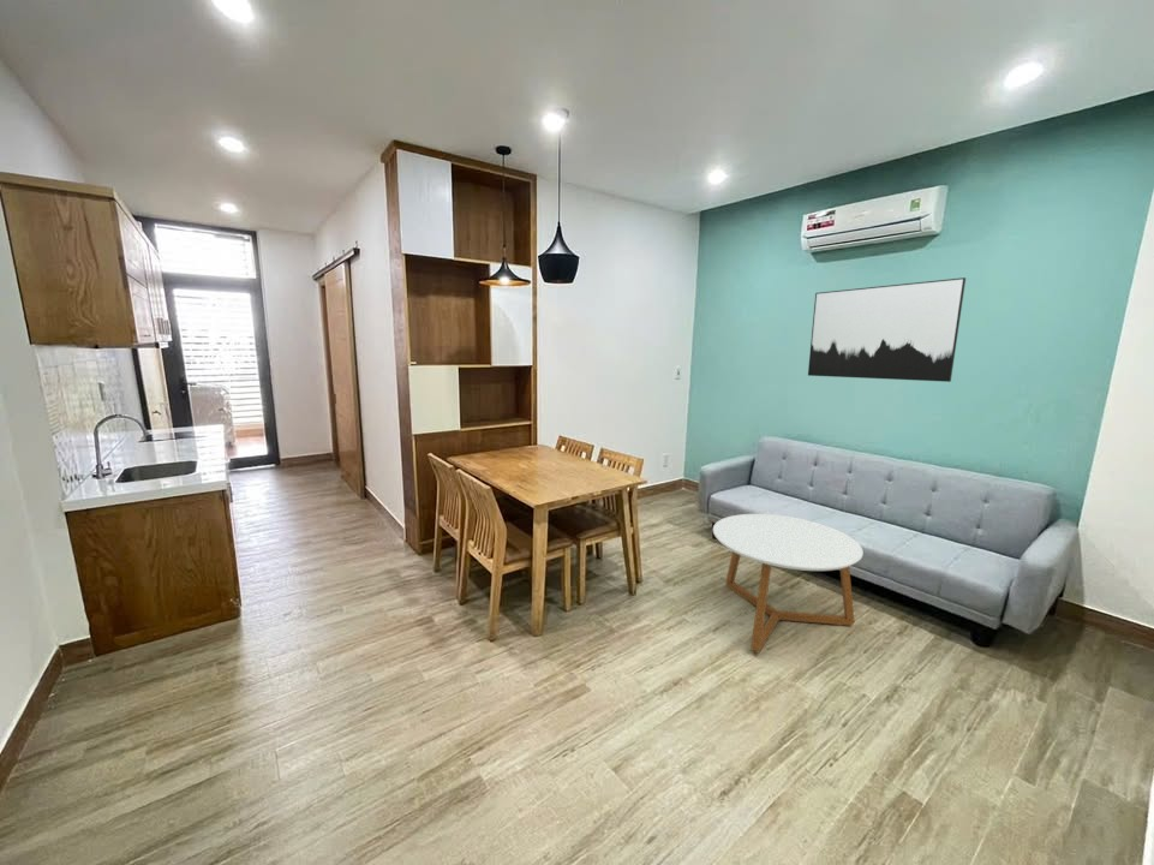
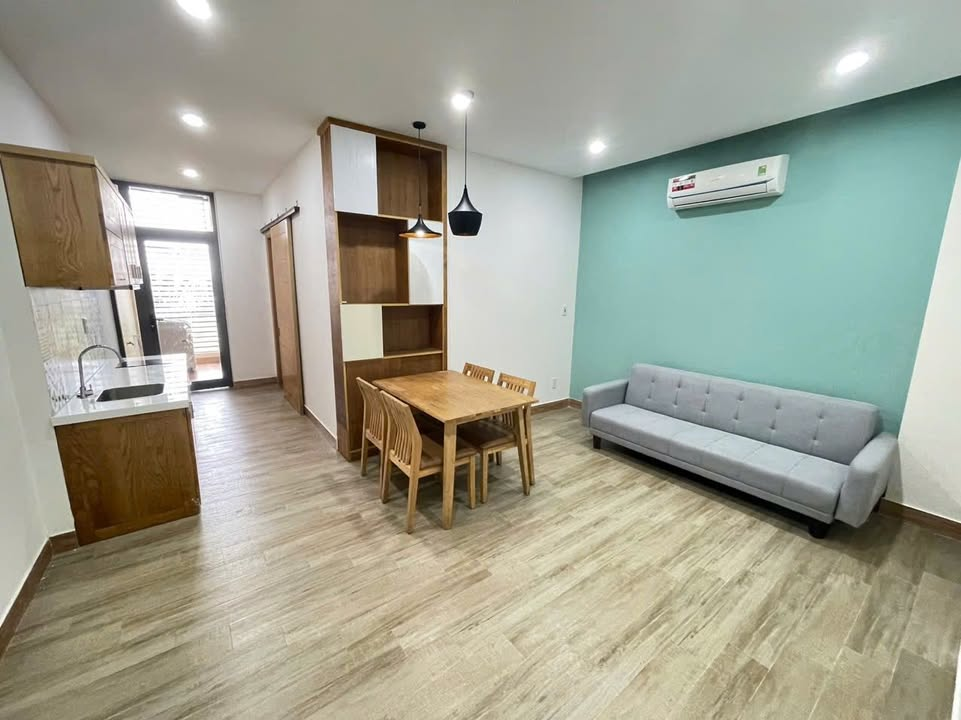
- coffee table (769, 577)
- wall art (877, 333)
